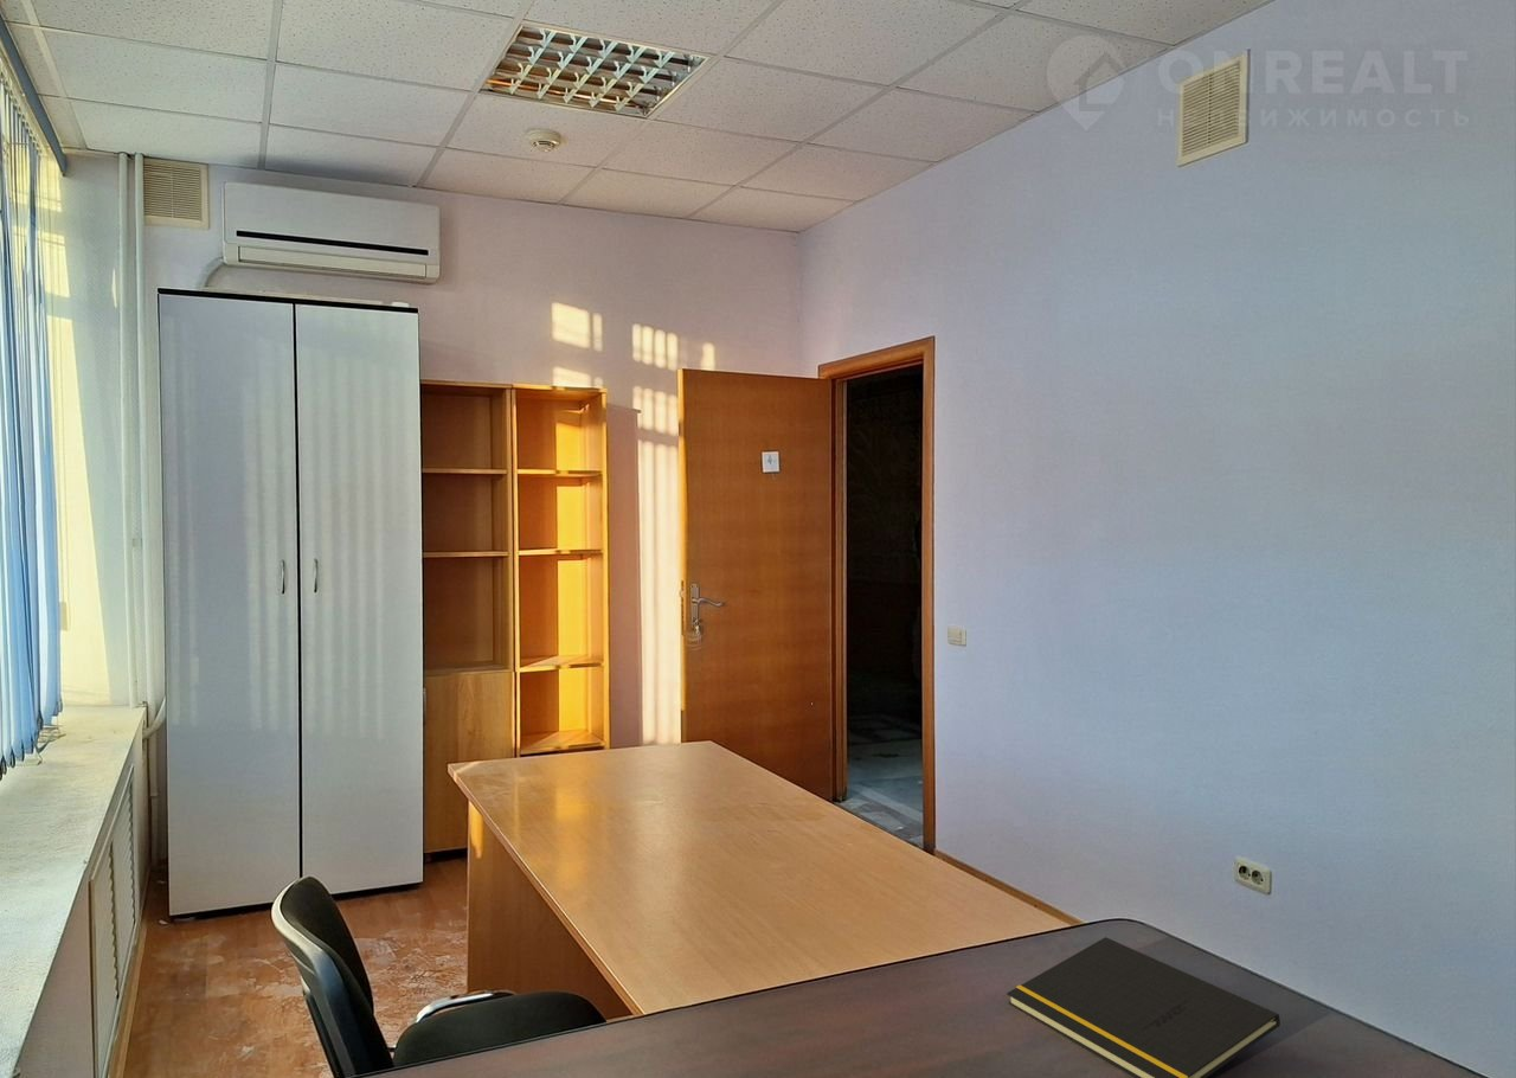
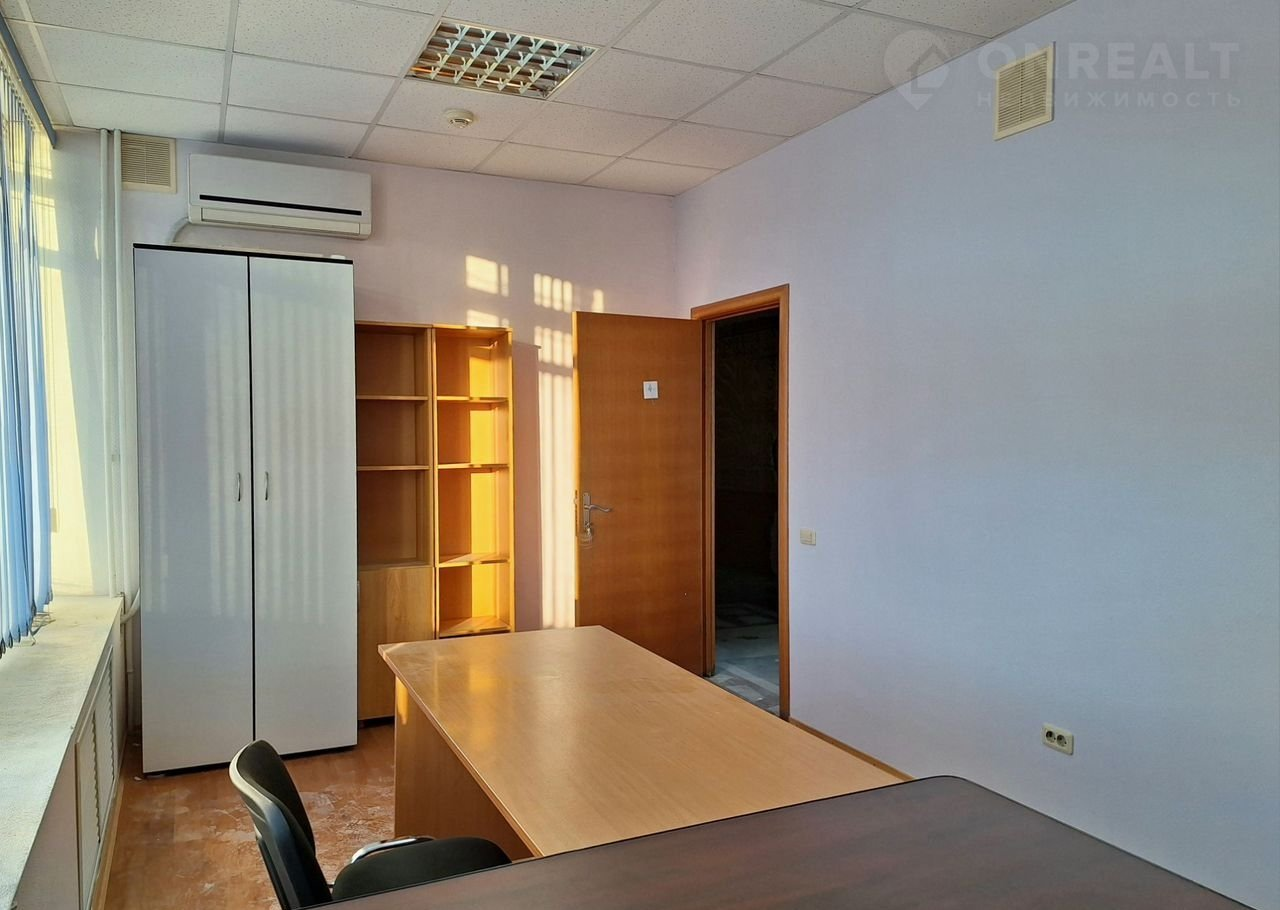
- notepad (1136, 1008)
